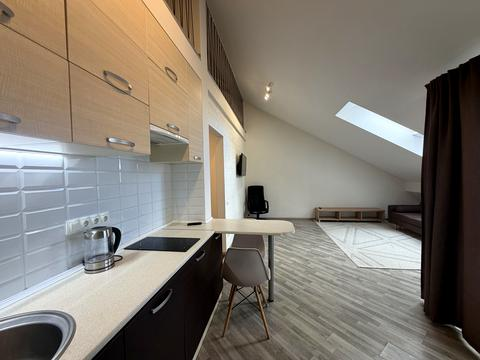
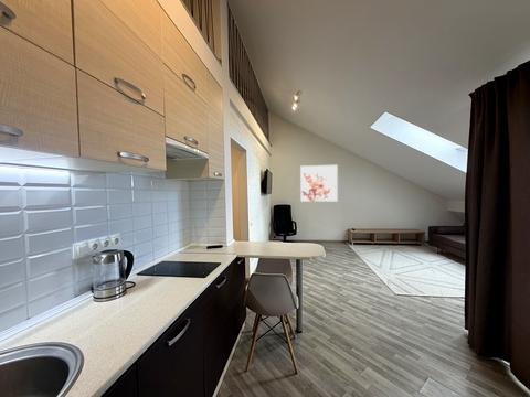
+ wall art (318, 183)
